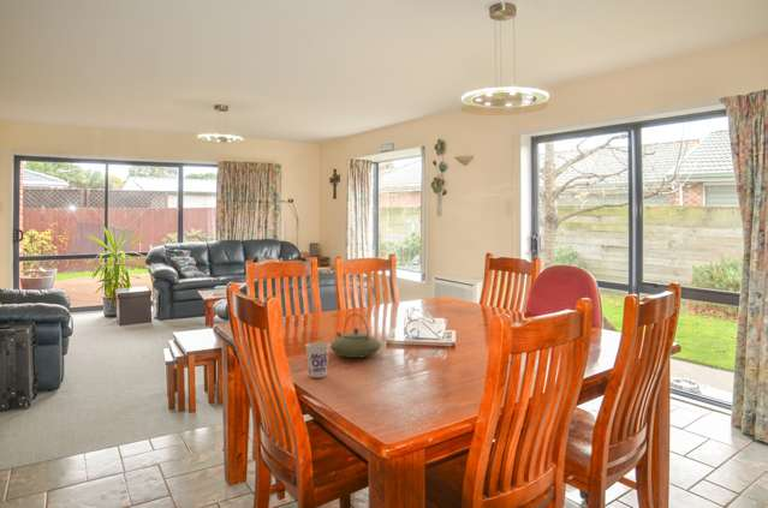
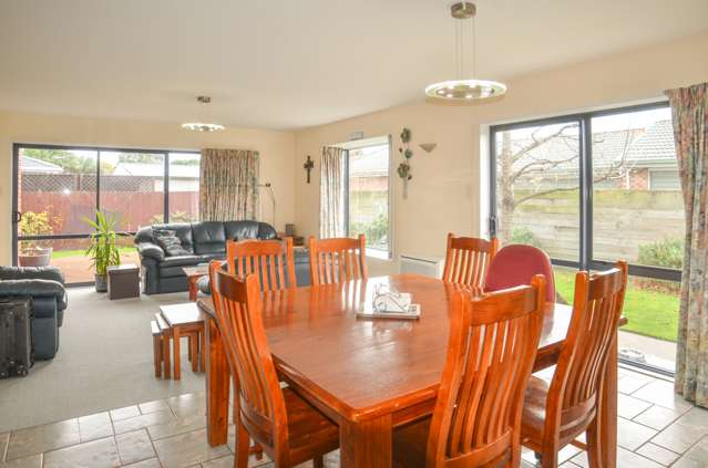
- teapot (353, 334)
- cup (317, 359)
